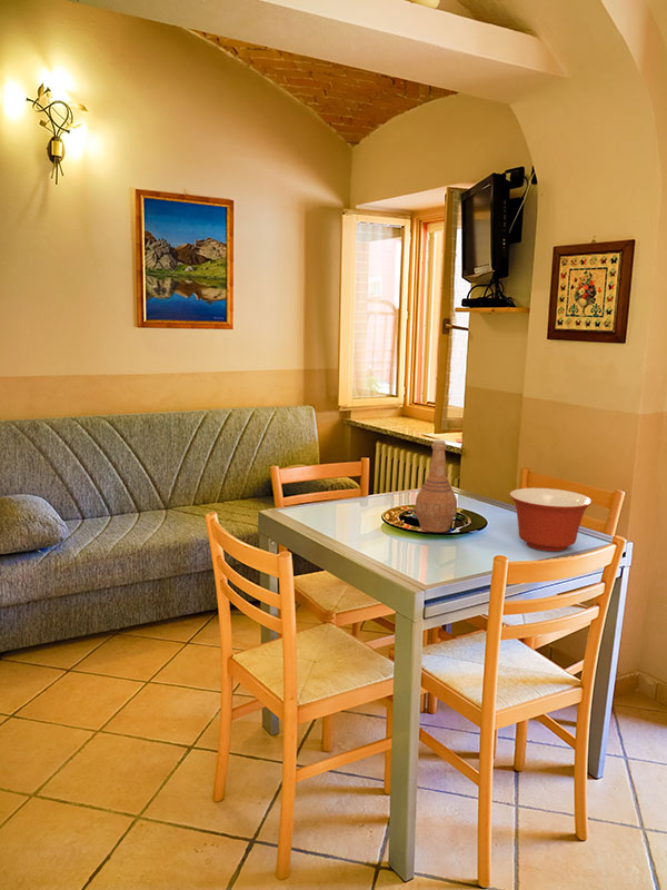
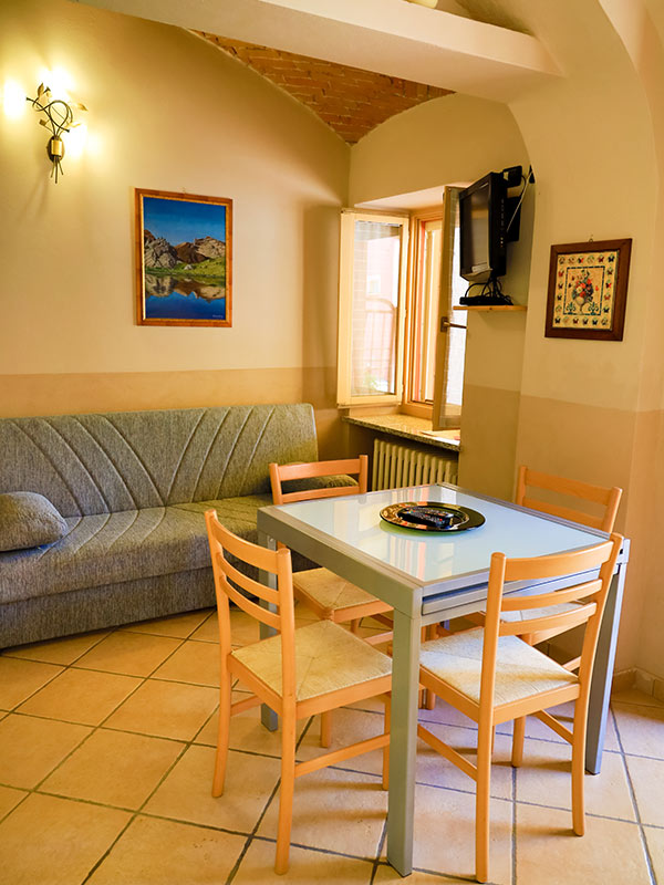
- mixing bowl (548, 521)
- vase (437, 484)
